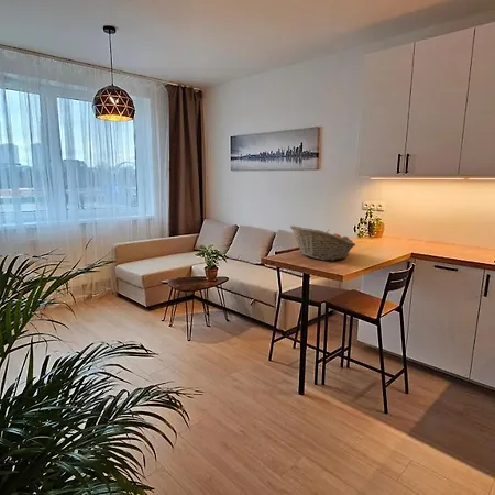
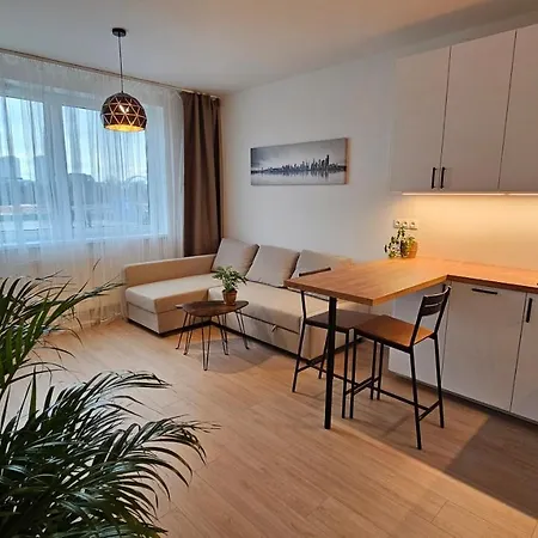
- fruit basket (321, 240)
